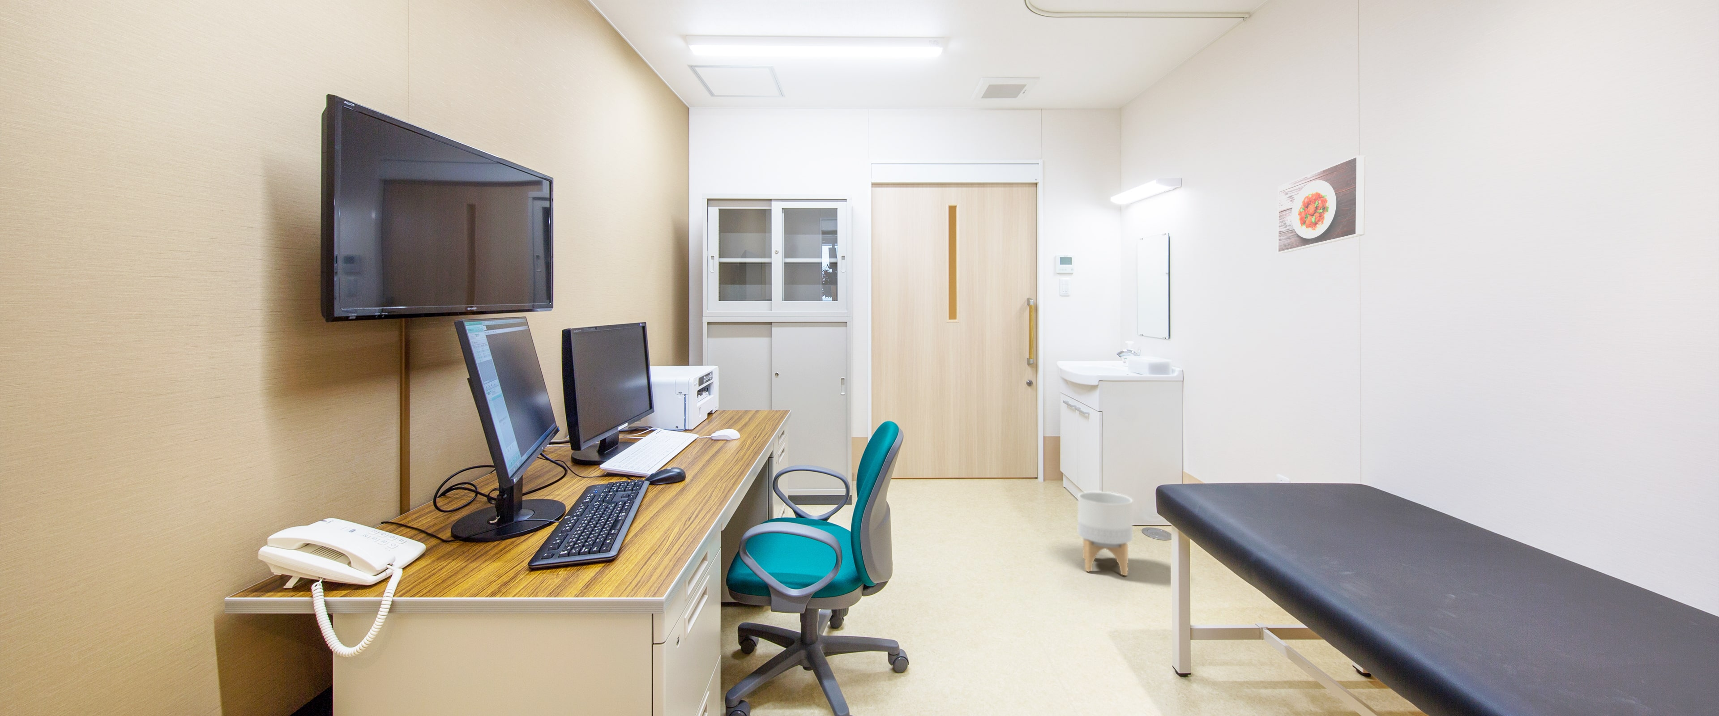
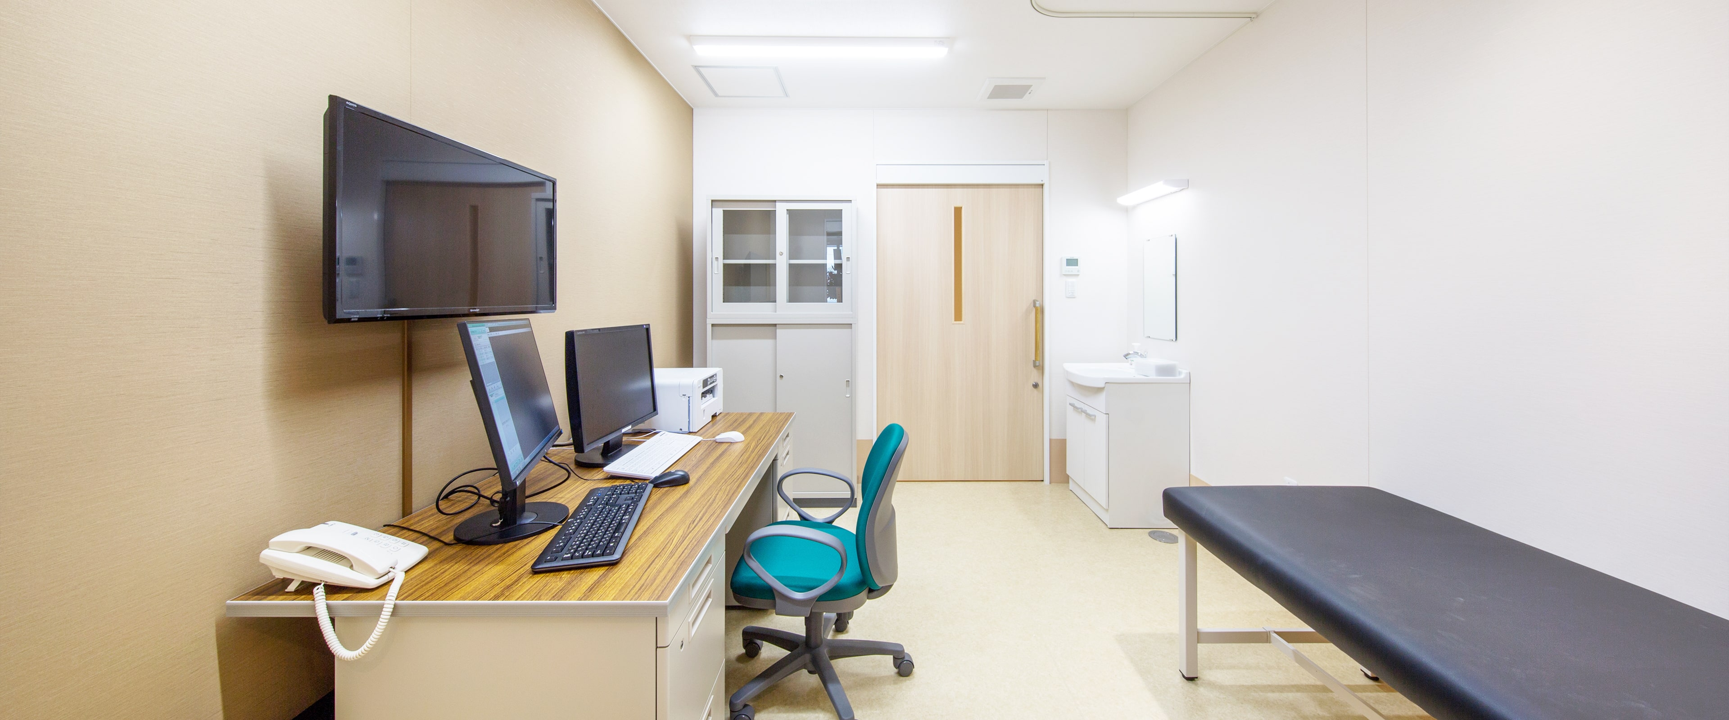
- planter (1104, 532)
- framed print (1318, 208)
